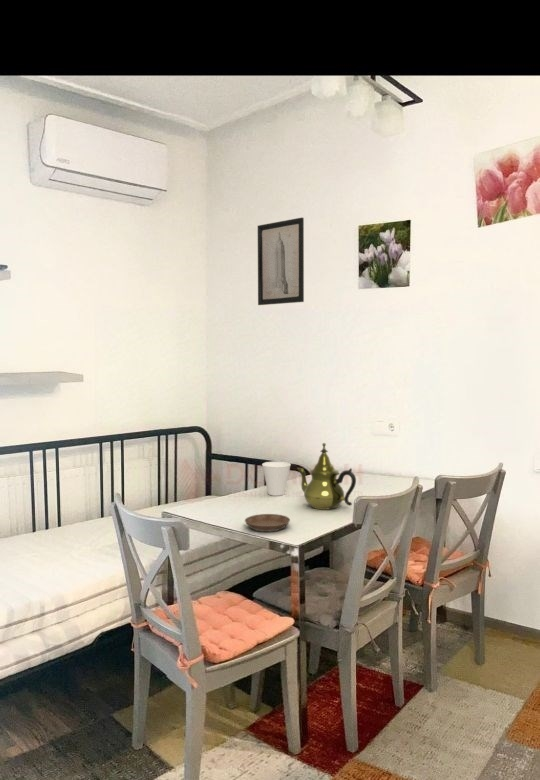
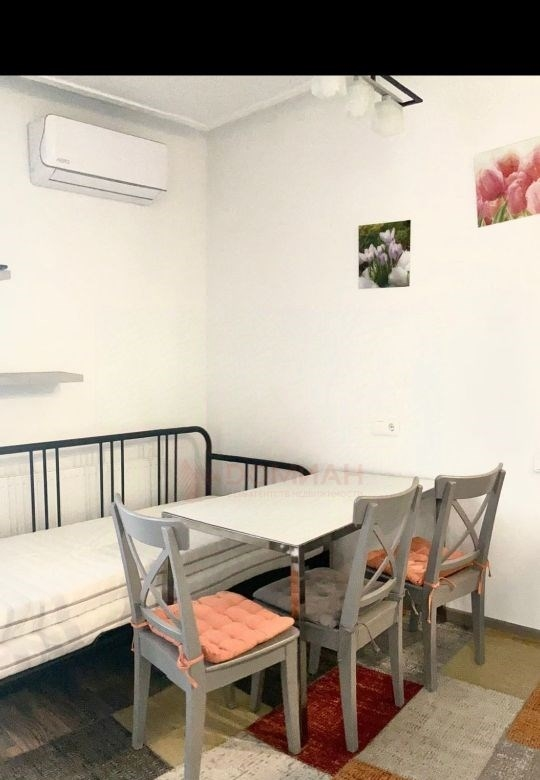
- saucer (267, 523)
- cup (276, 478)
- teapot (325, 475)
- wall art (280, 262)
